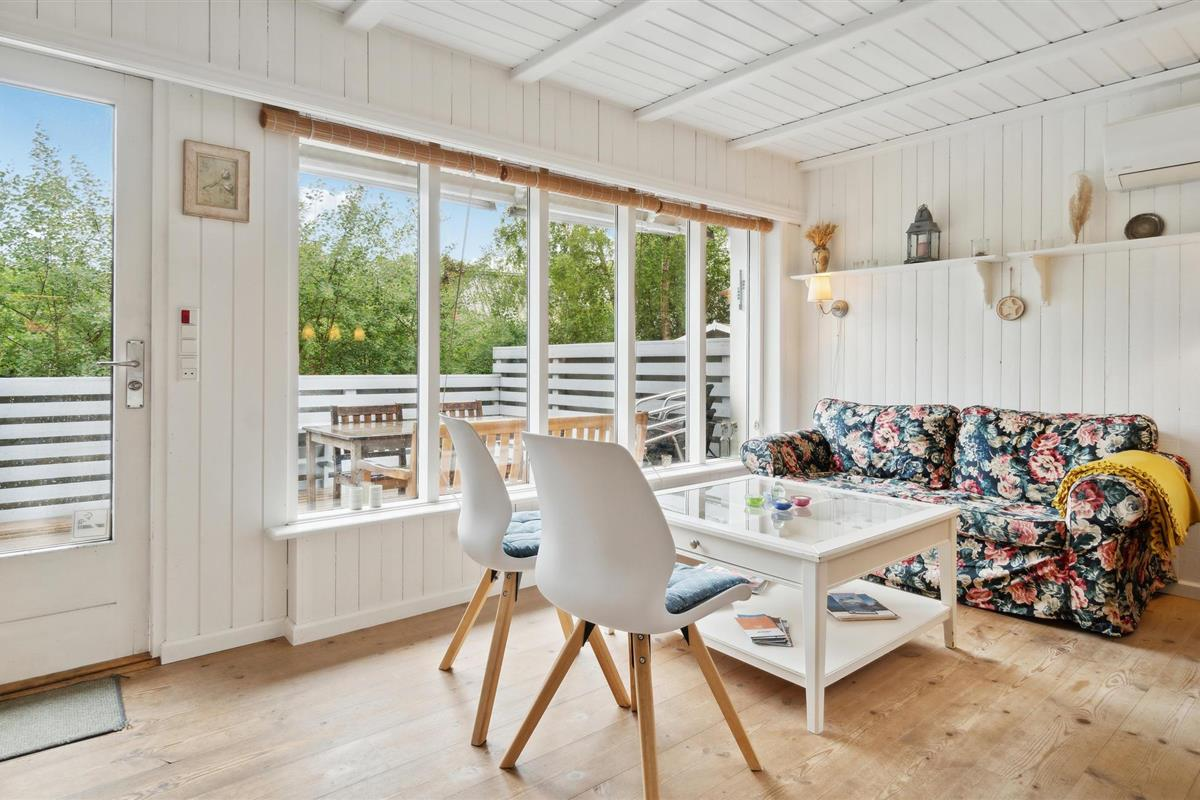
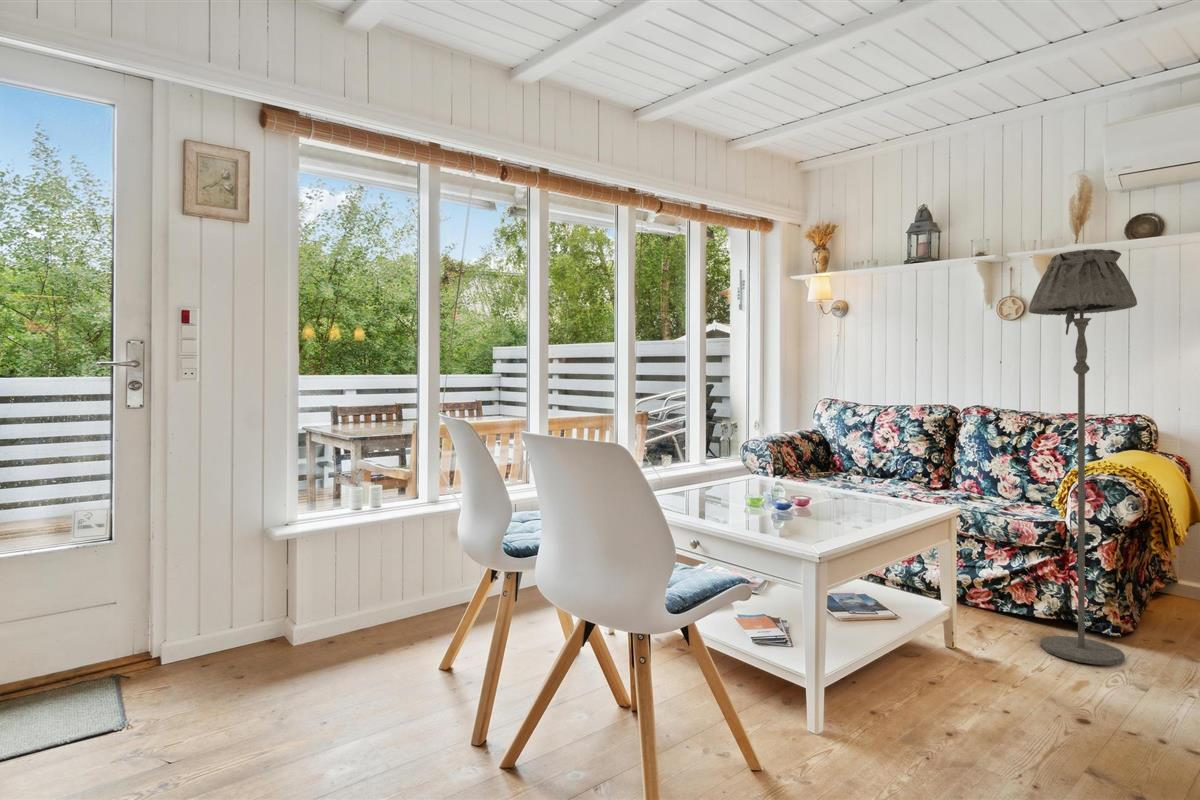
+ floor lamp (1080, 452)
